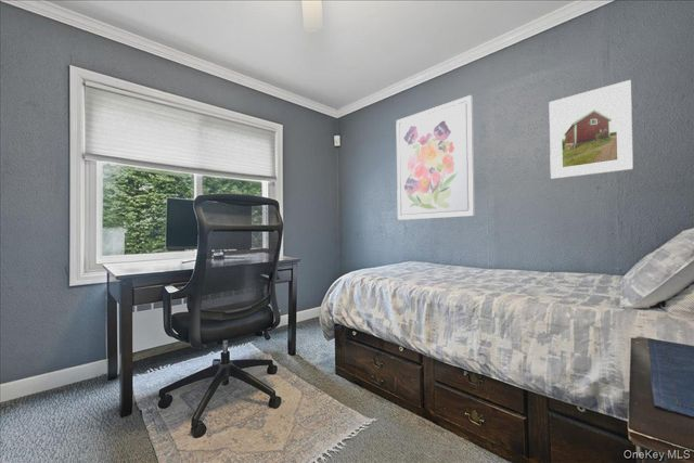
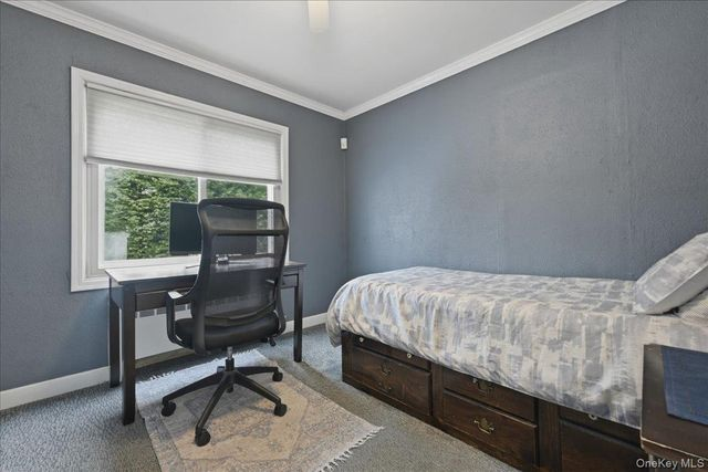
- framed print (588, 132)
- wall art (432, 163)
